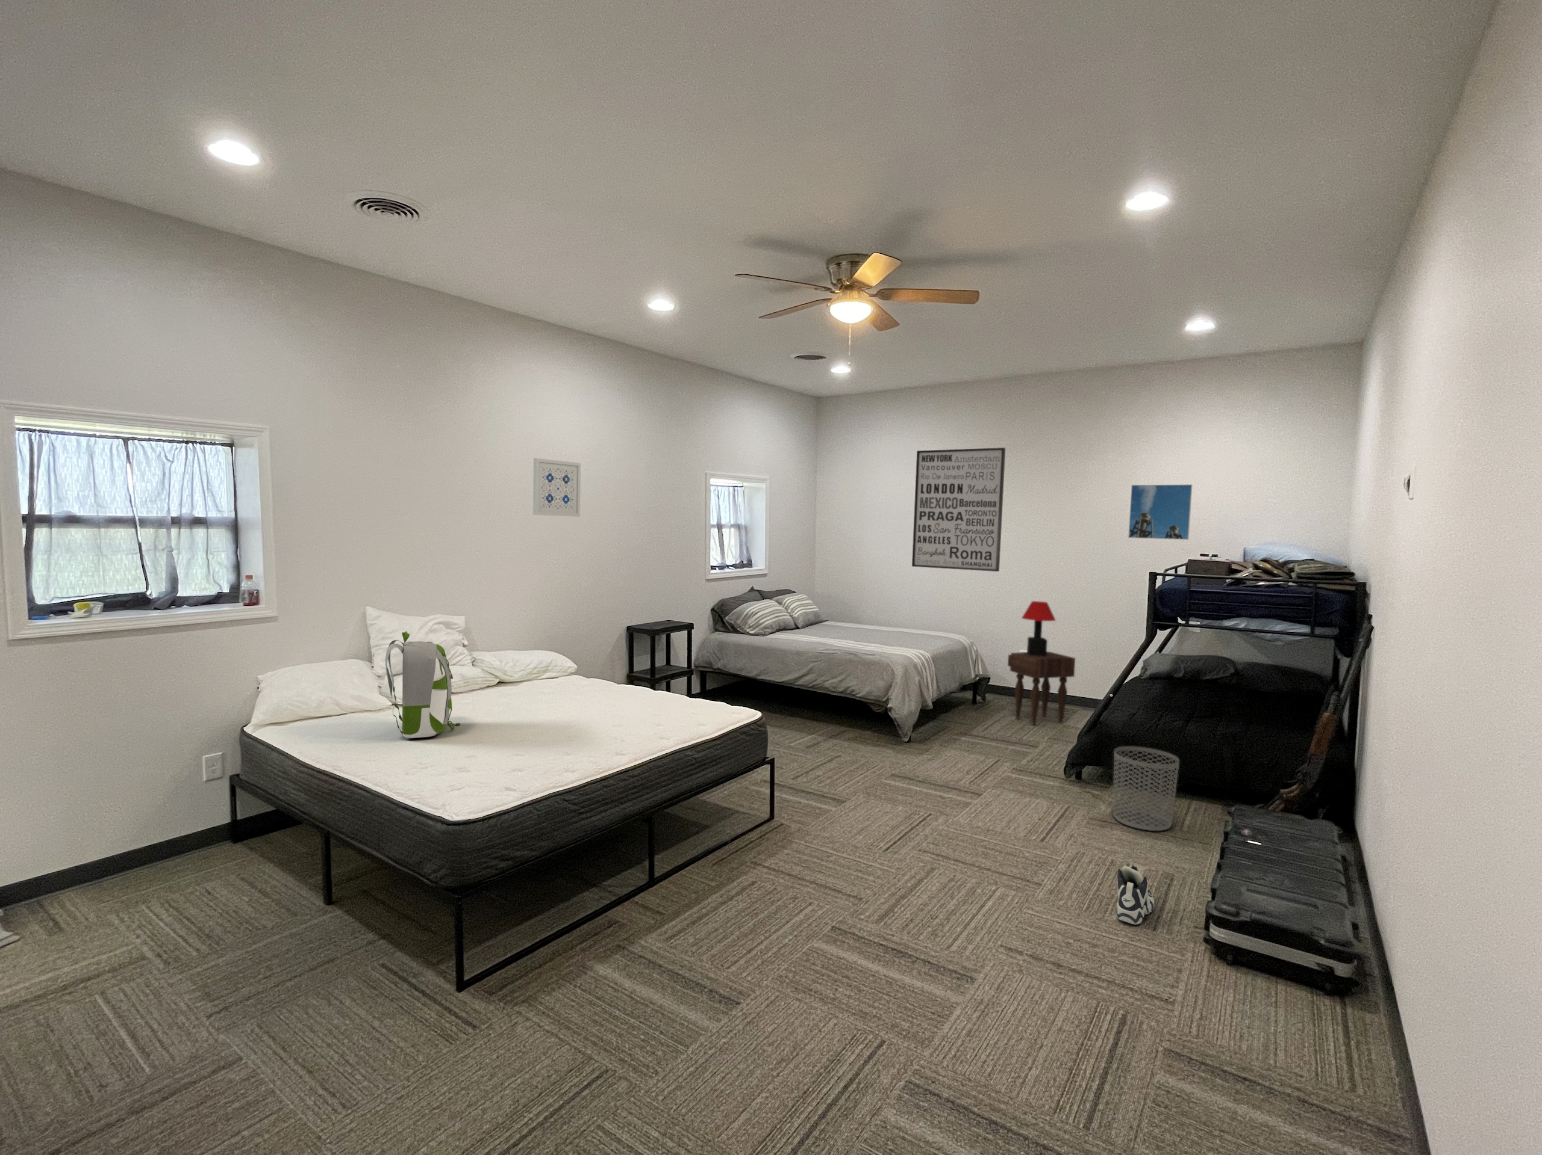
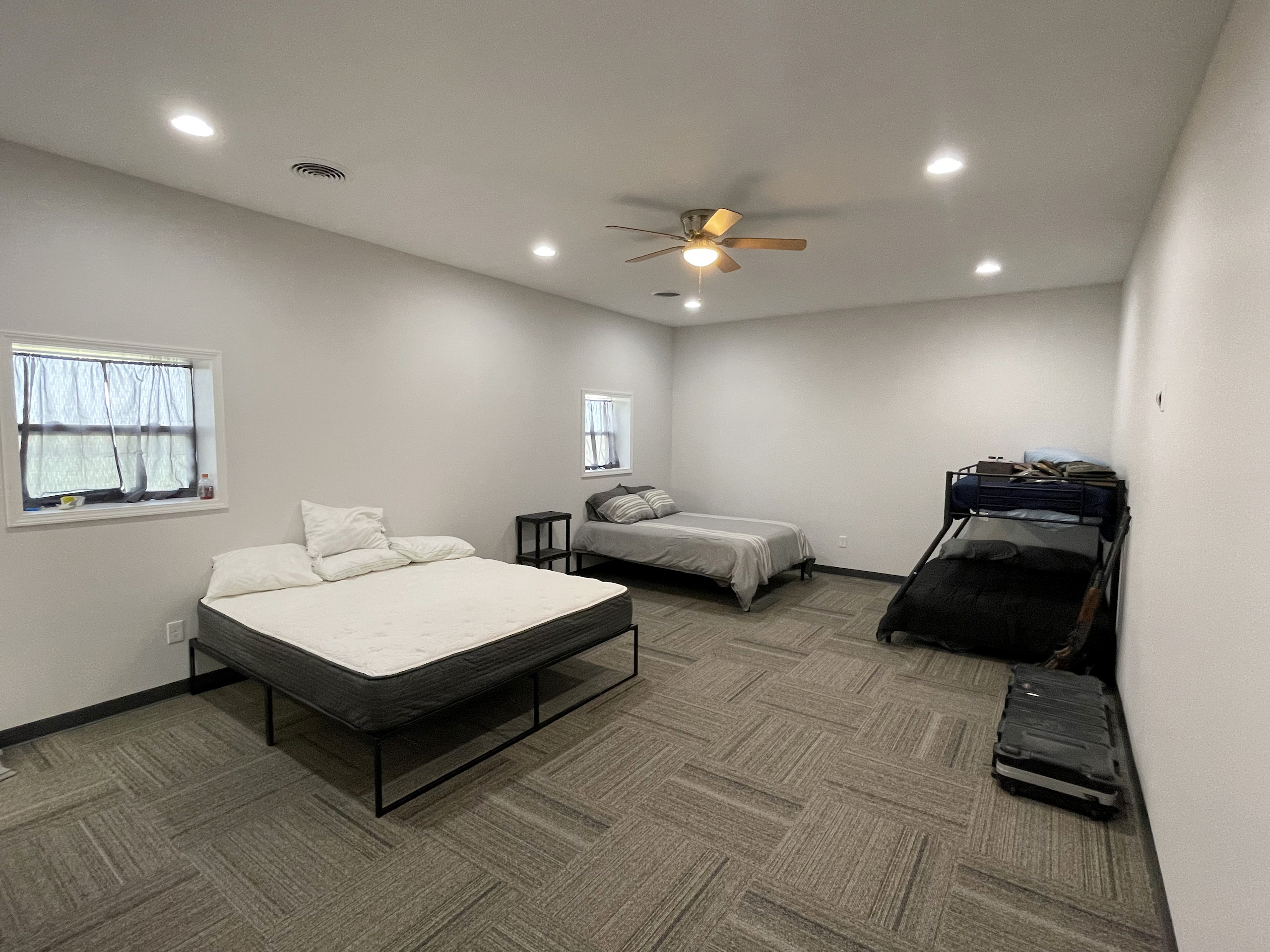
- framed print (1160, 511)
- nightstand (1036, 685)
- sneaker (1136, 886)
- waste bin (1144, 789)
- wall art (957, 508)
- wall art (557, 488)
- backpack (424, 682)
- table lamp (1038, 627)
